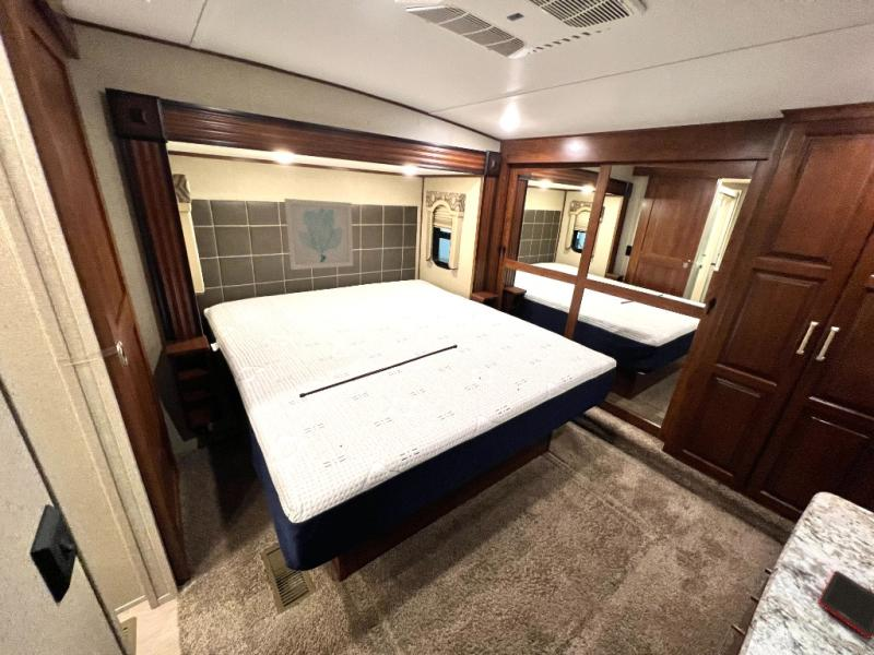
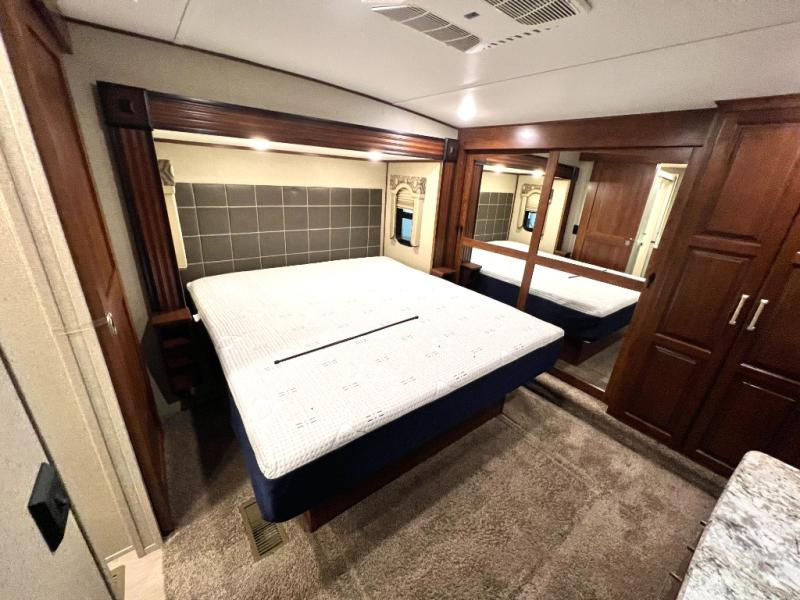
- wall art (321, 235)
- cell phone (851, 602)
